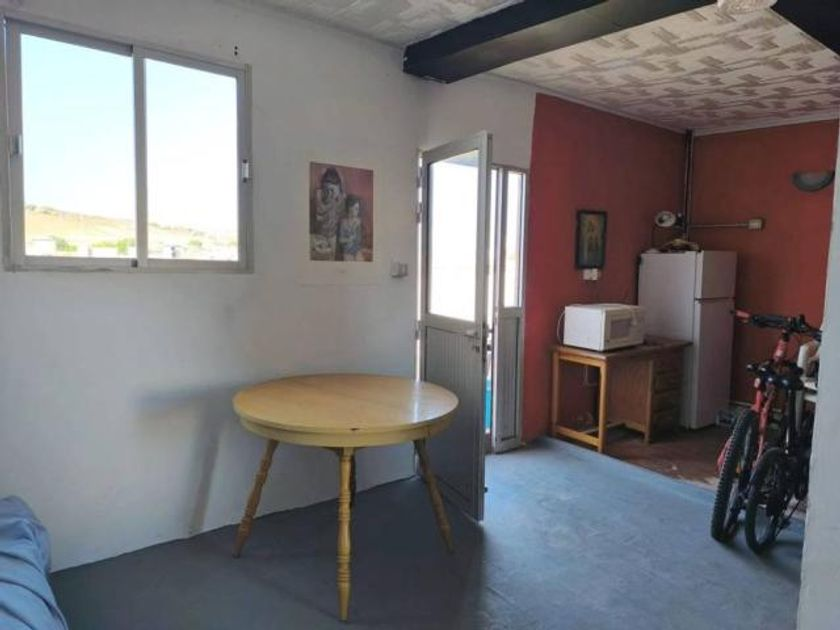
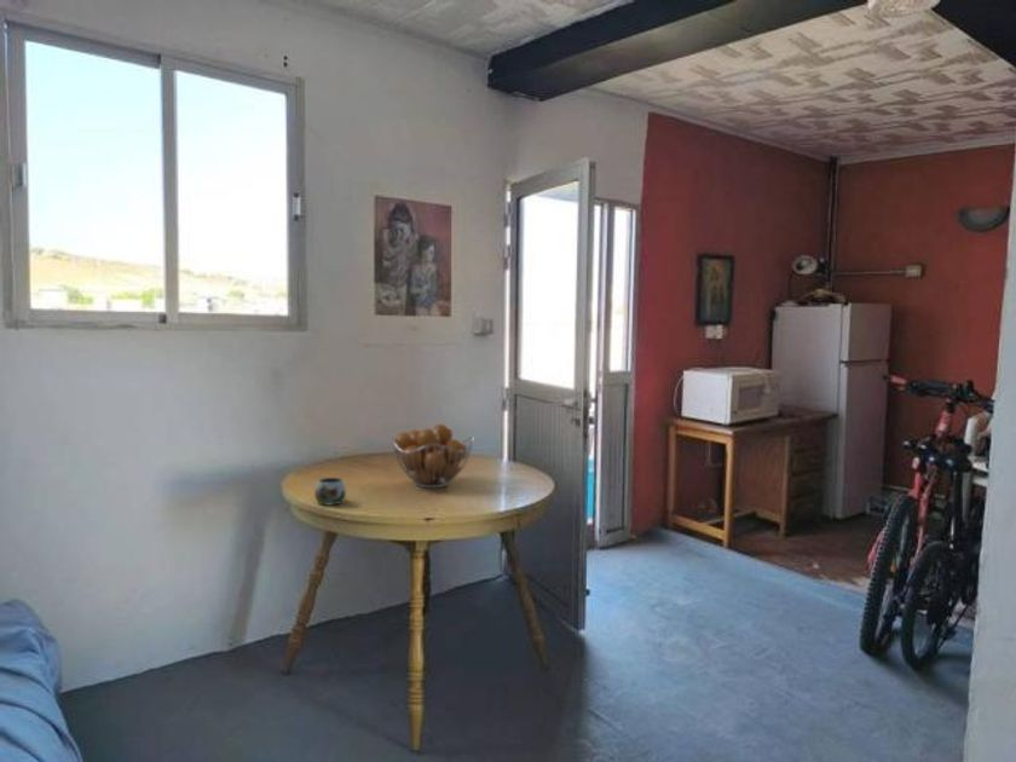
+ mug (330, 490)
+ fruit basket (432, 455)
